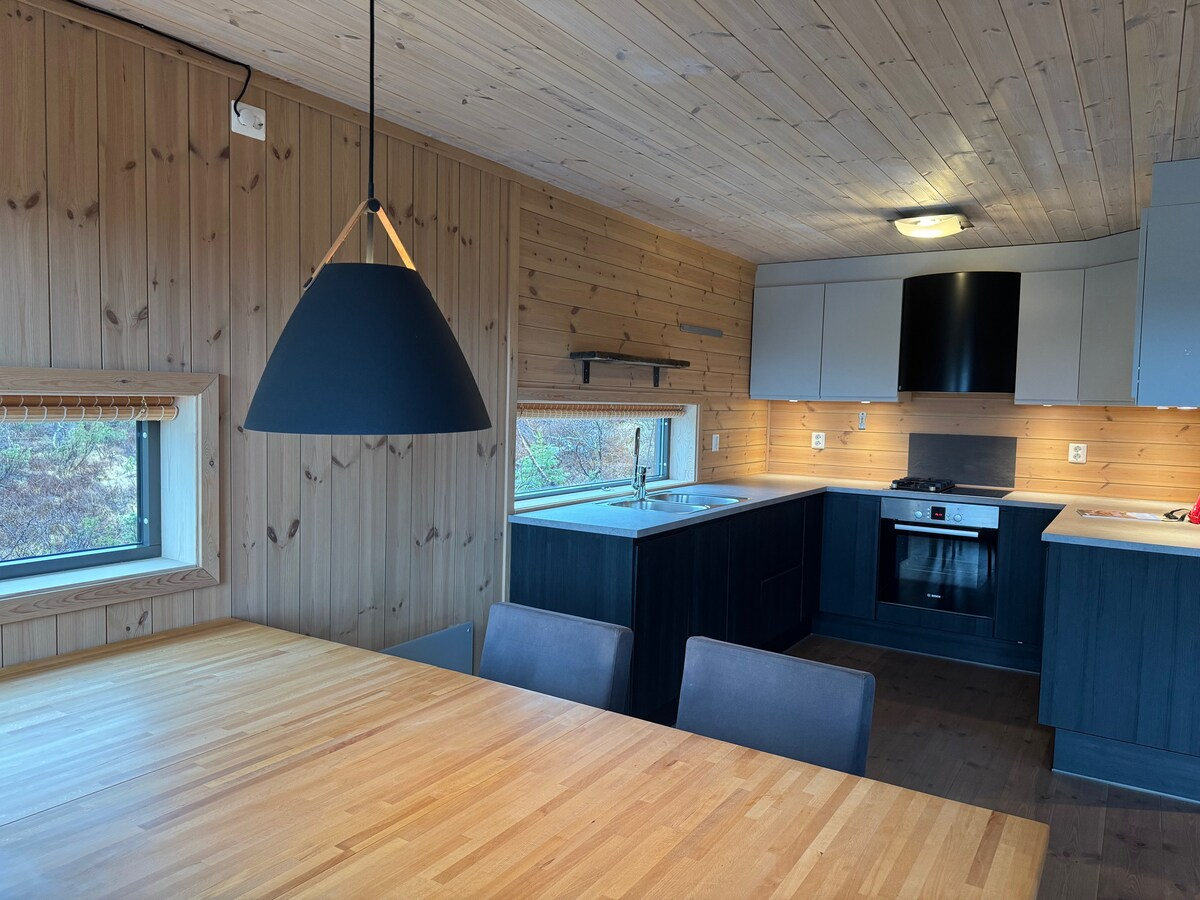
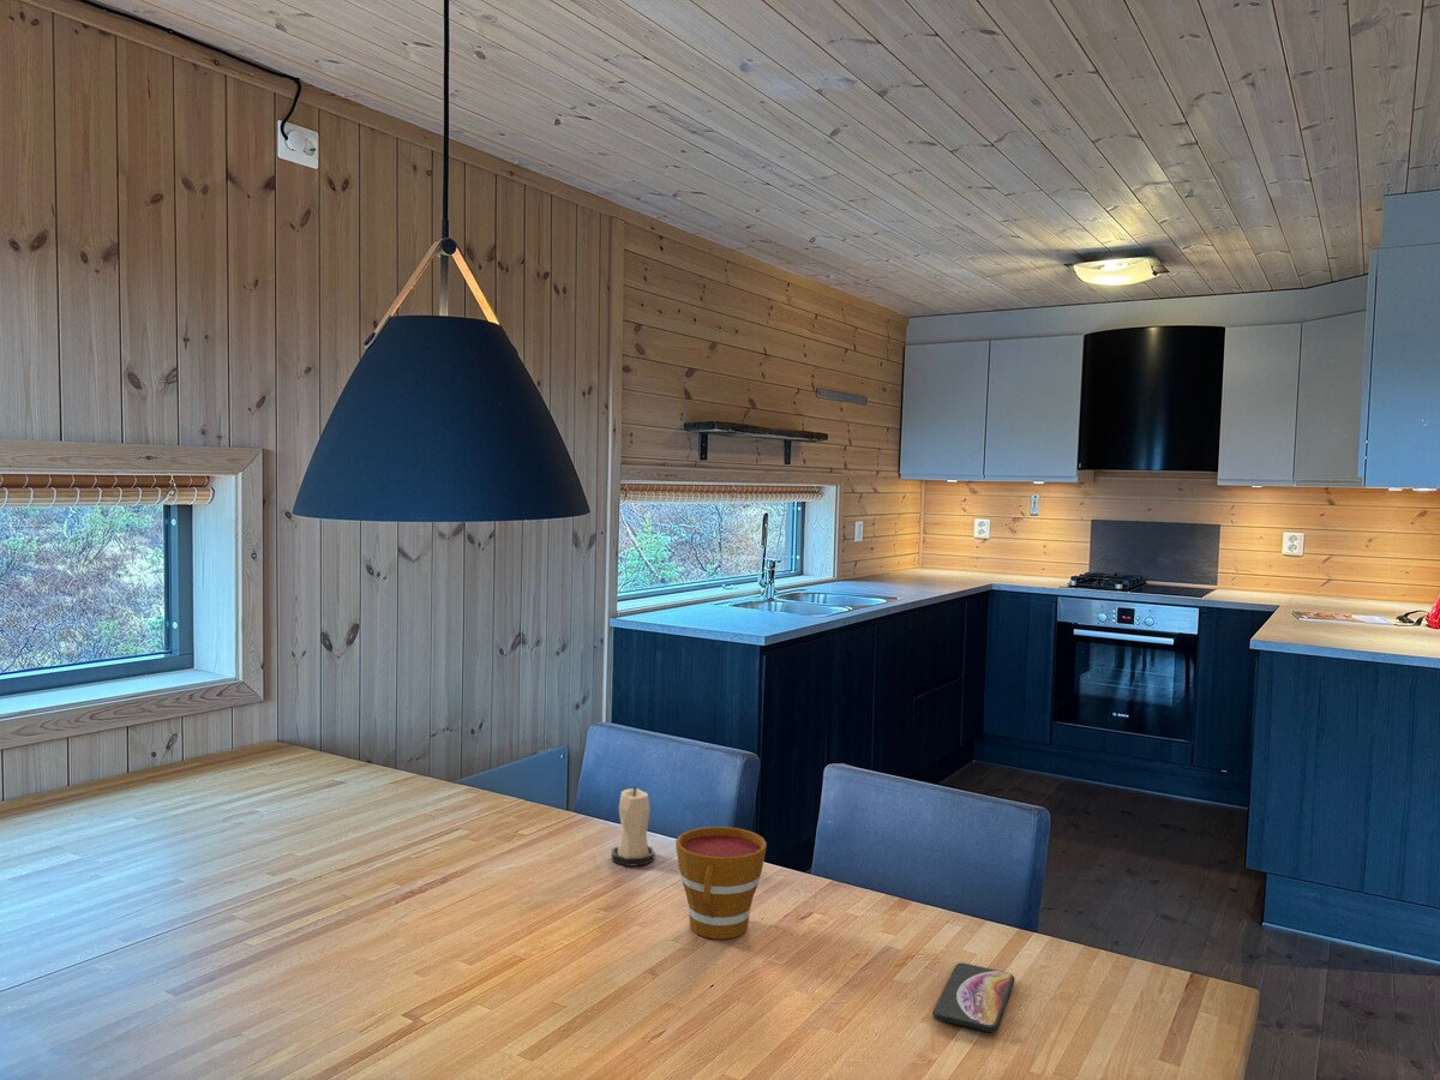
+ smartphone (974, 995)
+ cup (719, 887)
+ candle (634, 821)
